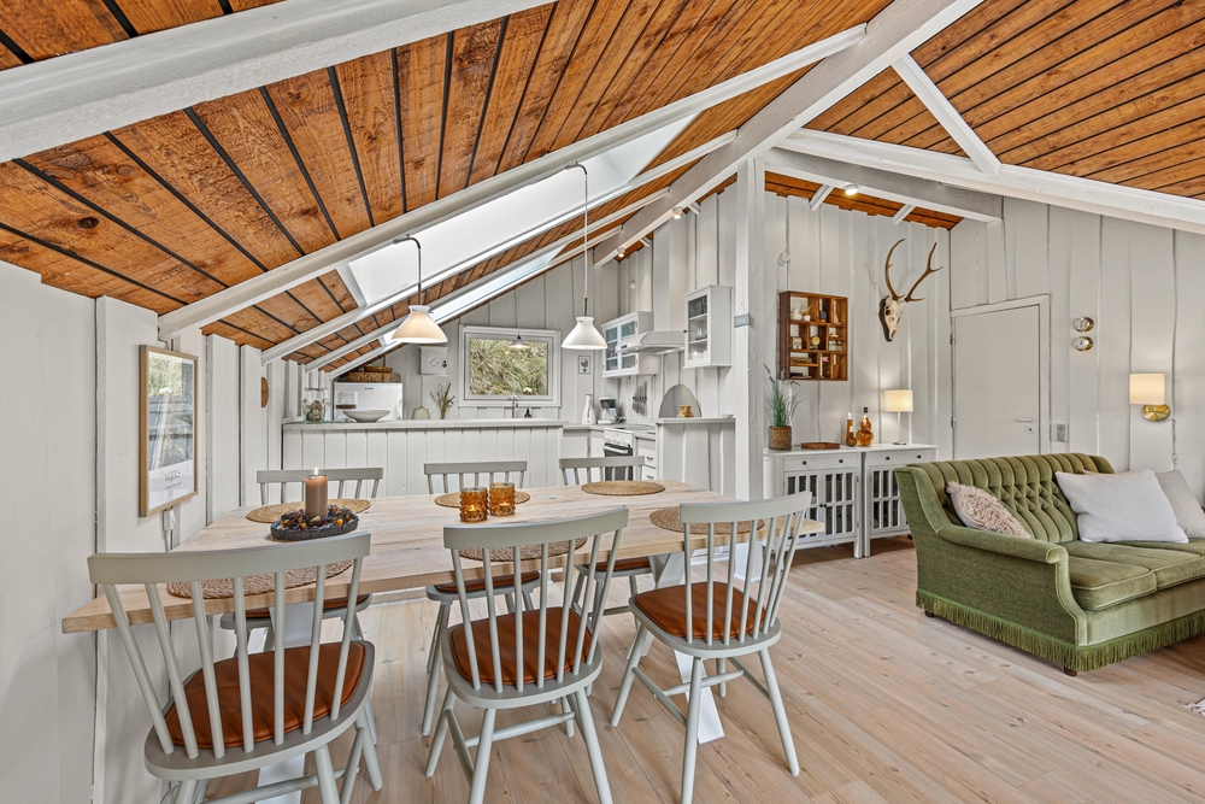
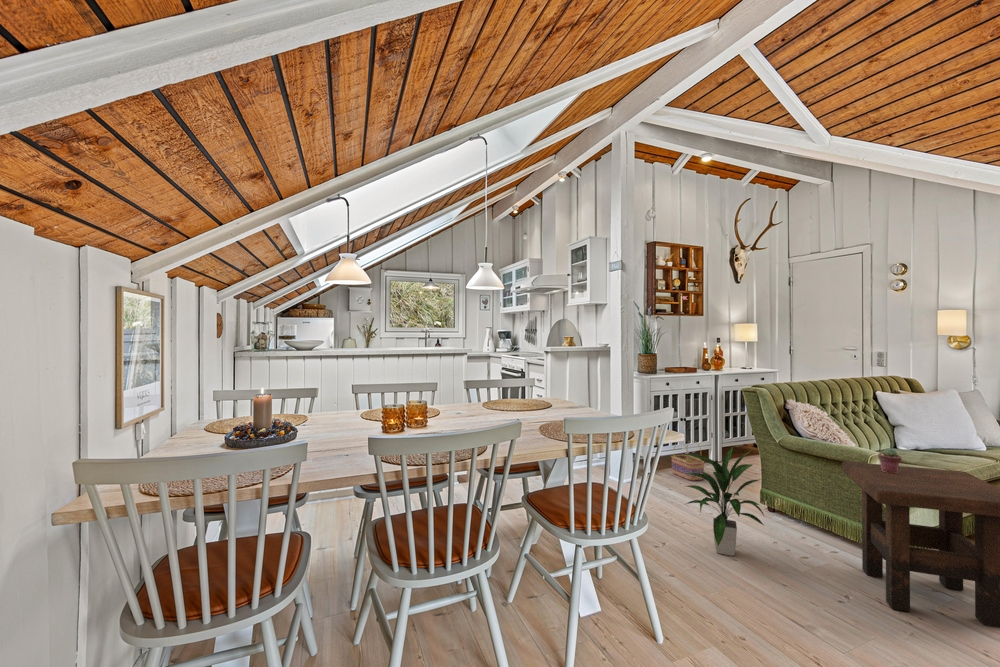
+ side table (925, 538)
+ indoor plant (722, 499)
+ basket (687, 458)
+ potted succulent (889, 459)
